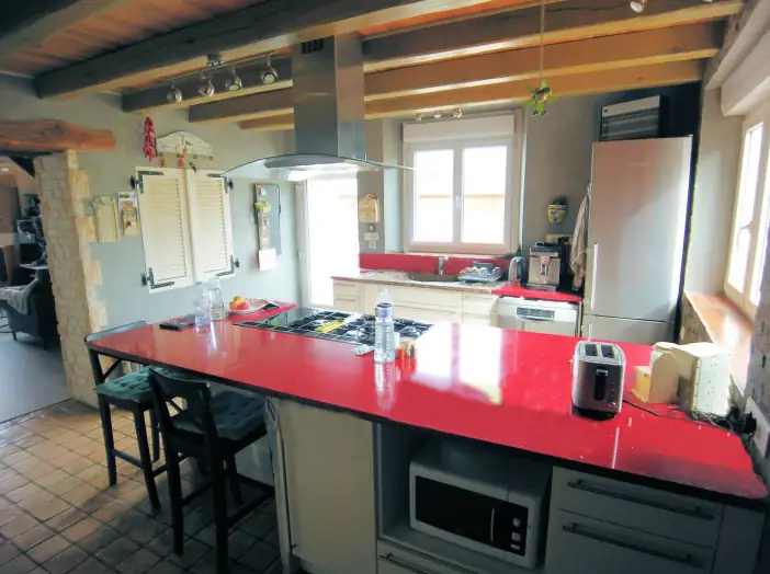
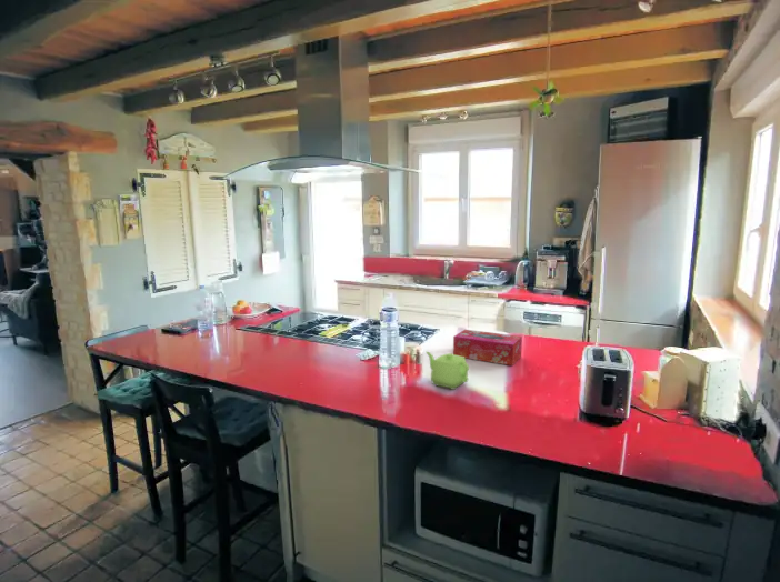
+ tissue box (487, 345)
+ teapot (446, 368)
